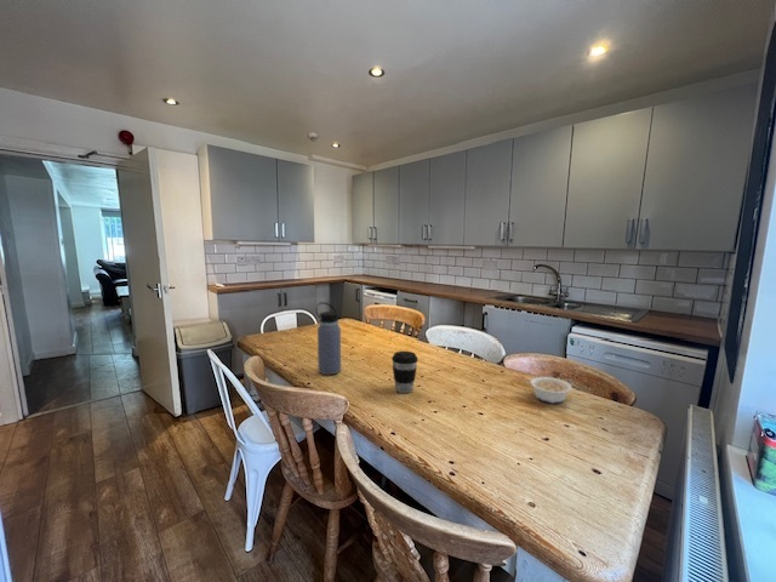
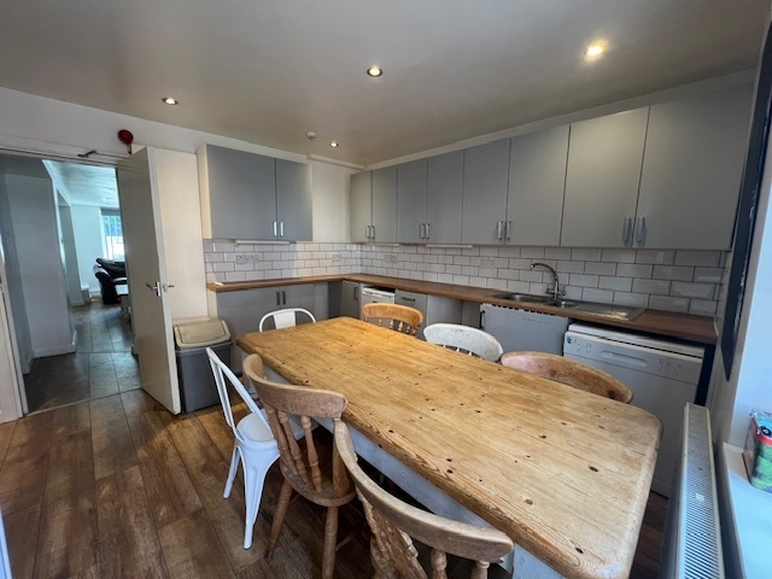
- water bottle (329, 337)
- coffee cup (404, 371)
- legume (549, 389)
